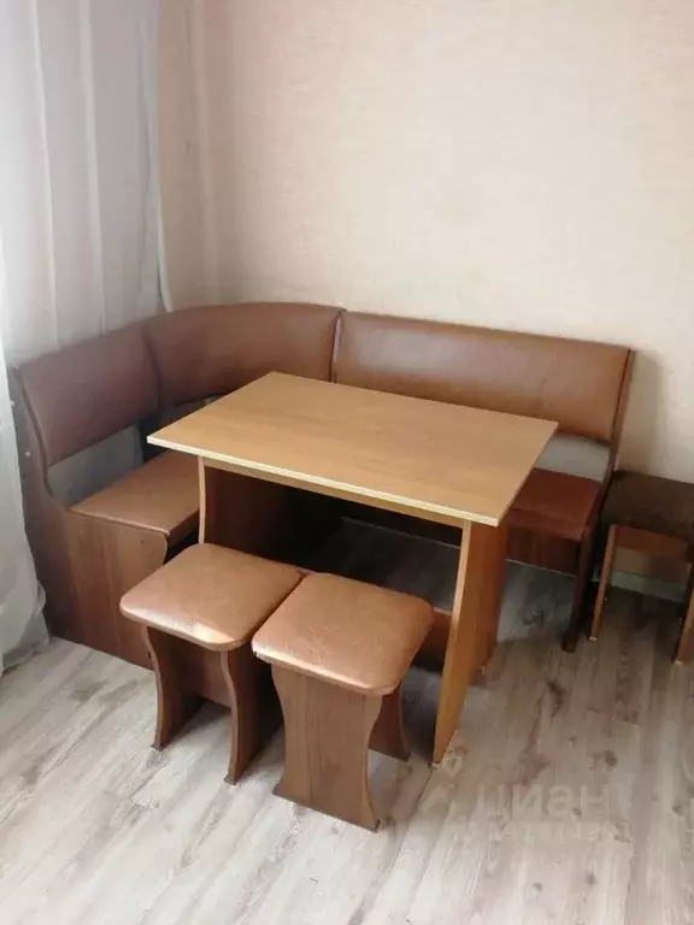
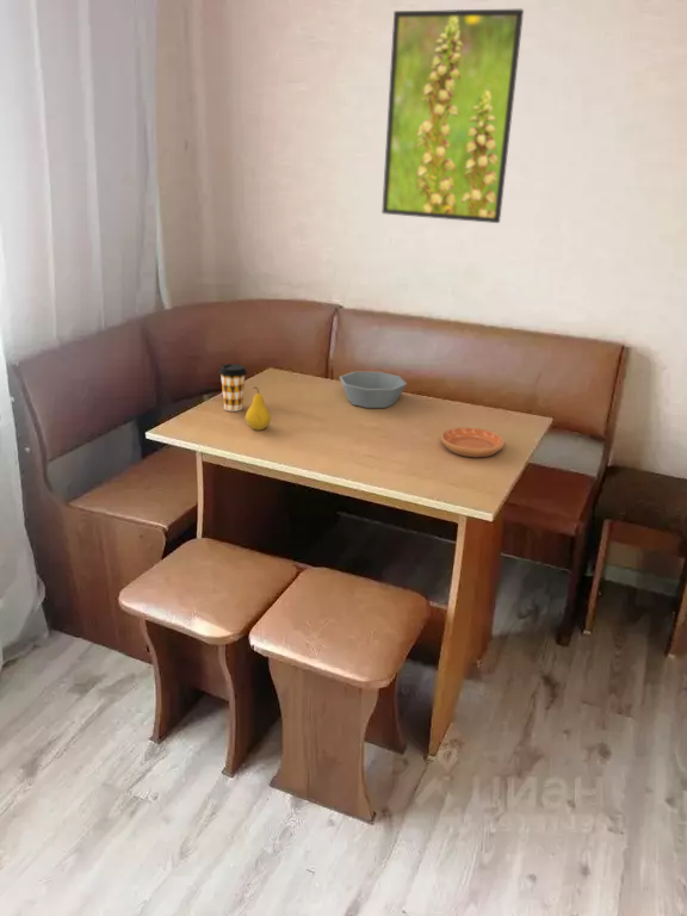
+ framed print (447, 118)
+ fruit (258, 407)
+ saucer (472, 442)
+ bowl (372, 390)
+ coffee cup (233, 388)
